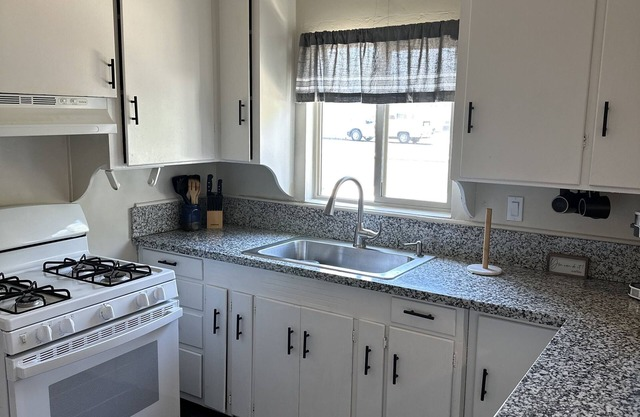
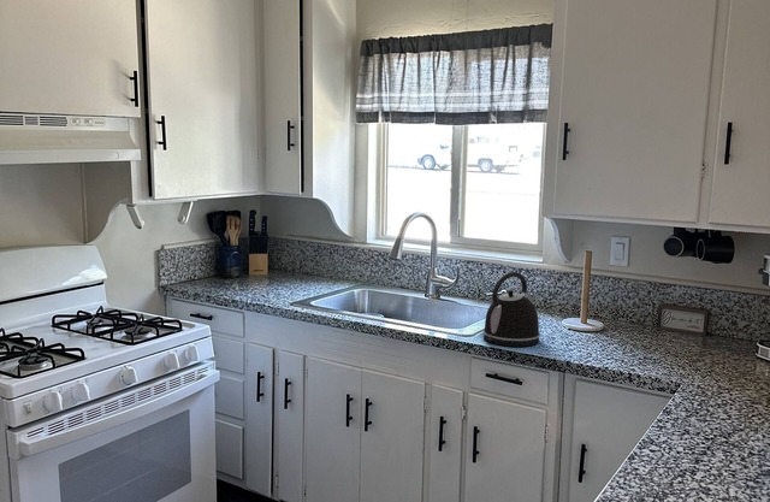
+ kettle (511, 305)
